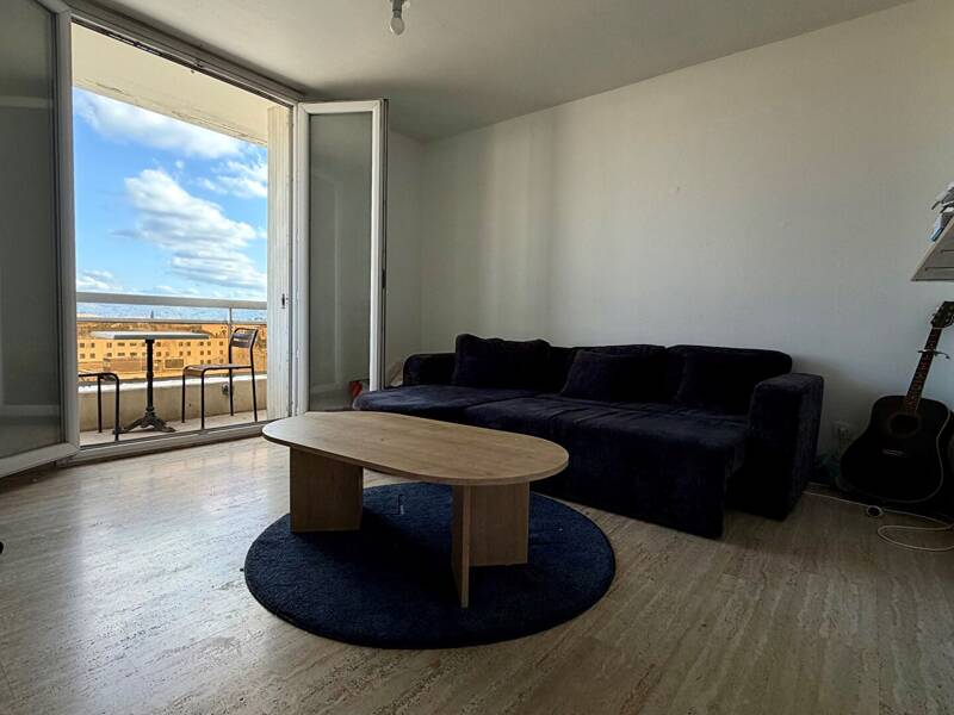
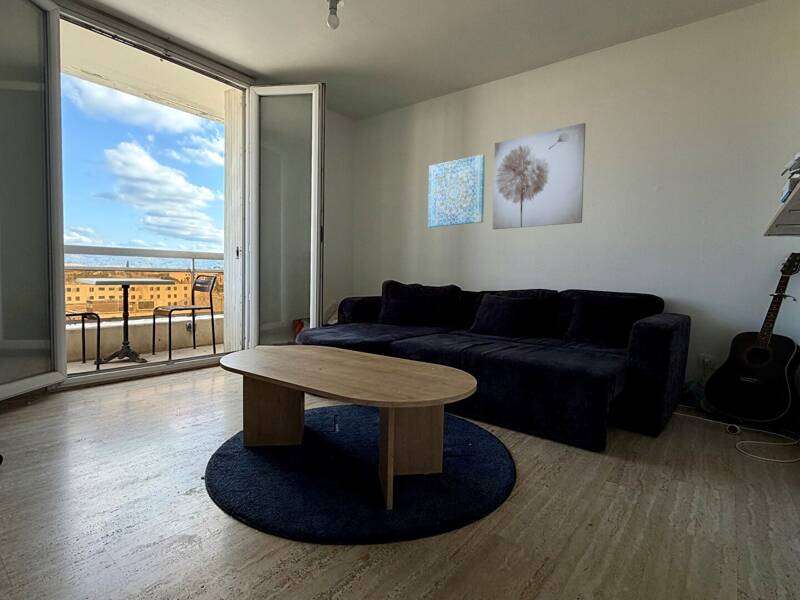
+ wall art (455, 192)
+ wall art (535, 180)
